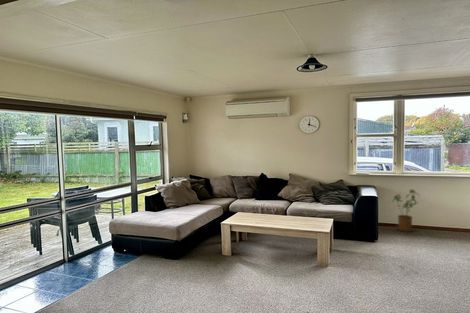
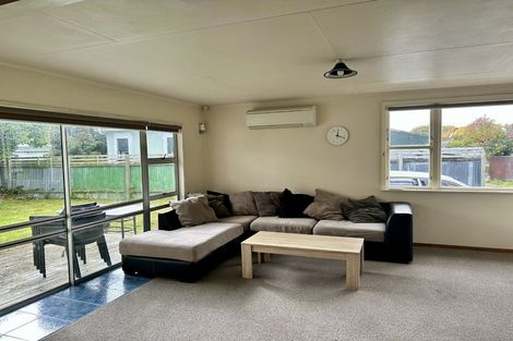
- house plant (406, 211)
